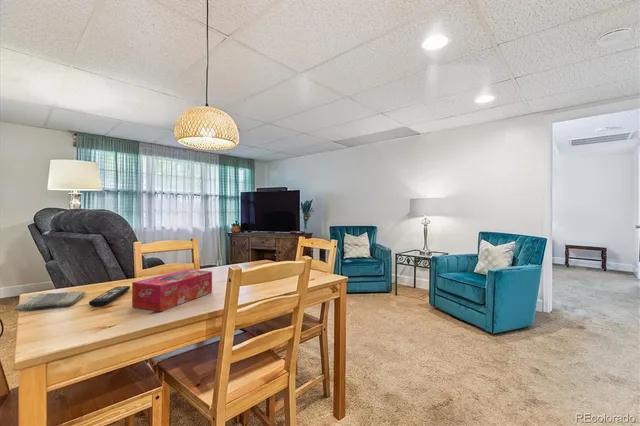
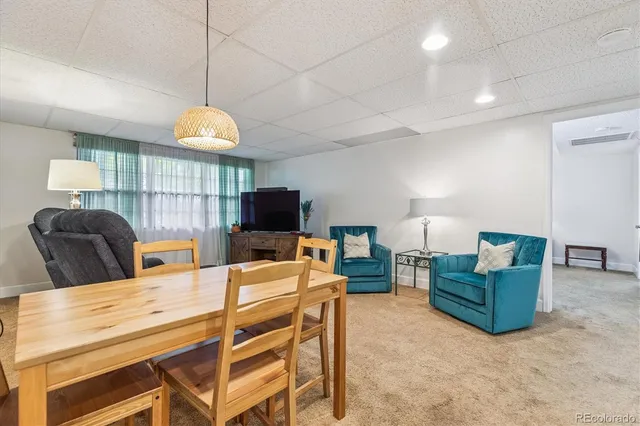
- remote control (111, 295)
- tissue box (175, 287)
- dish towel (53, 298)
